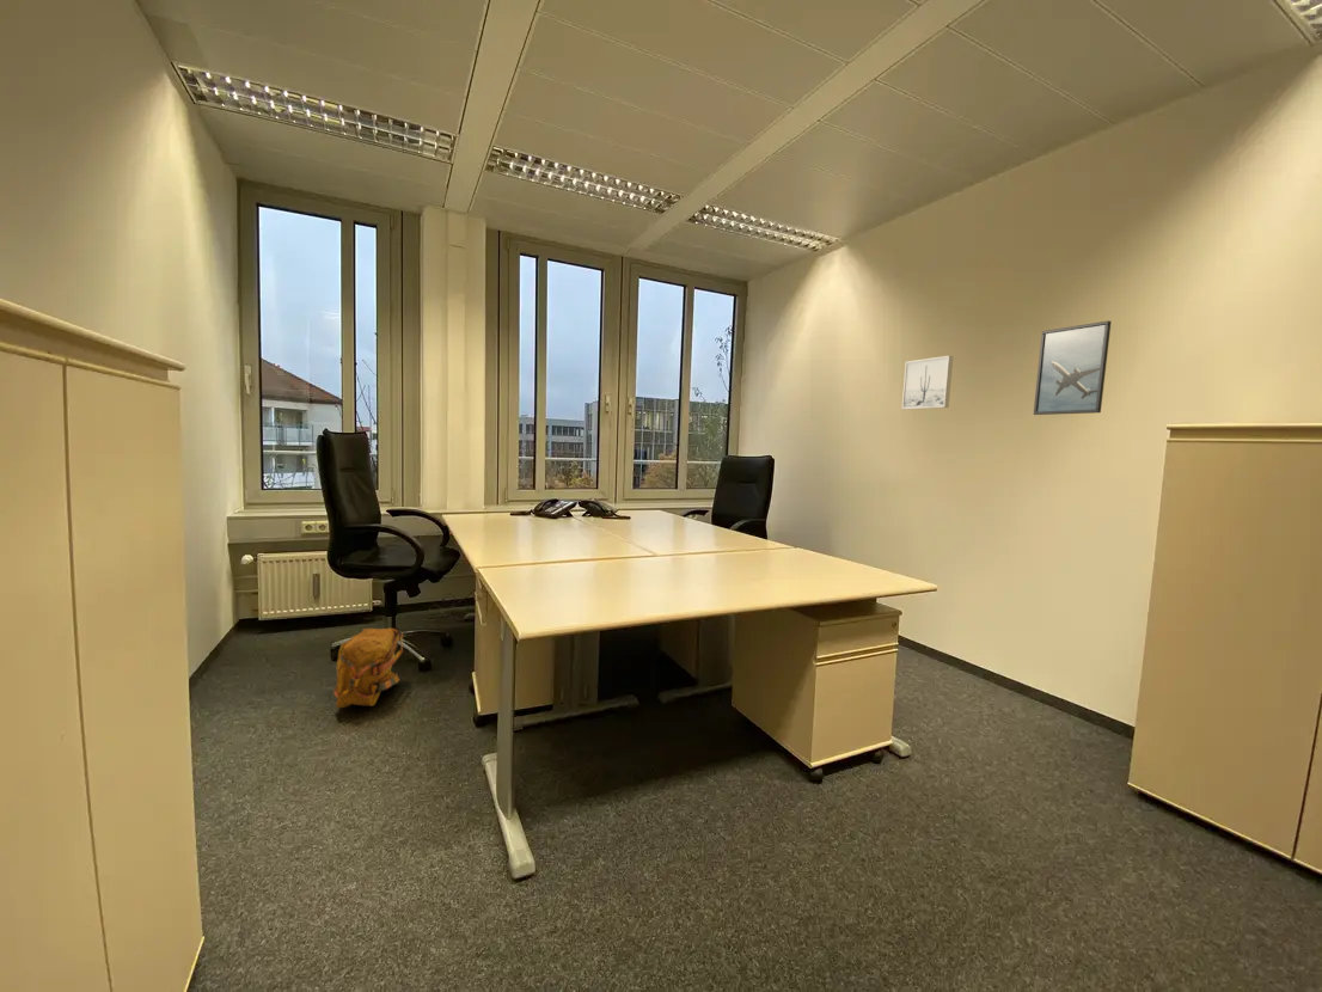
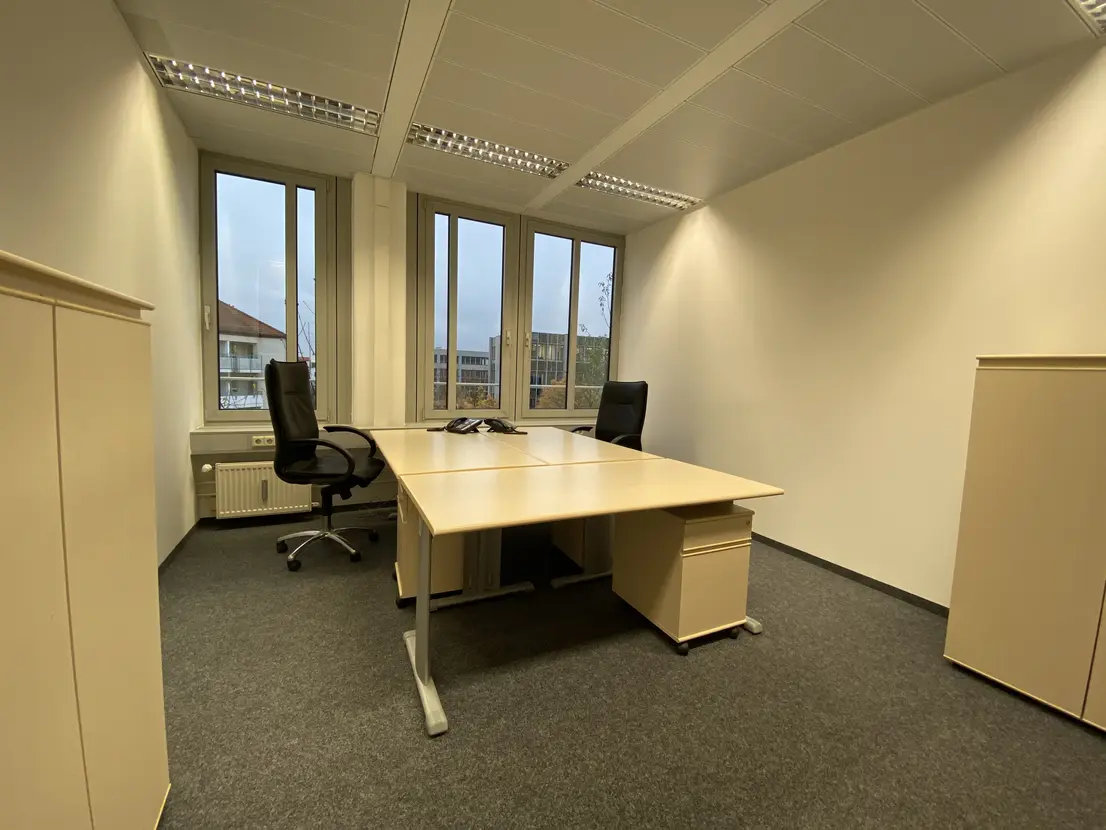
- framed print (1070, 369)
- backpack (368, 667)
- wall art (926, 384)
